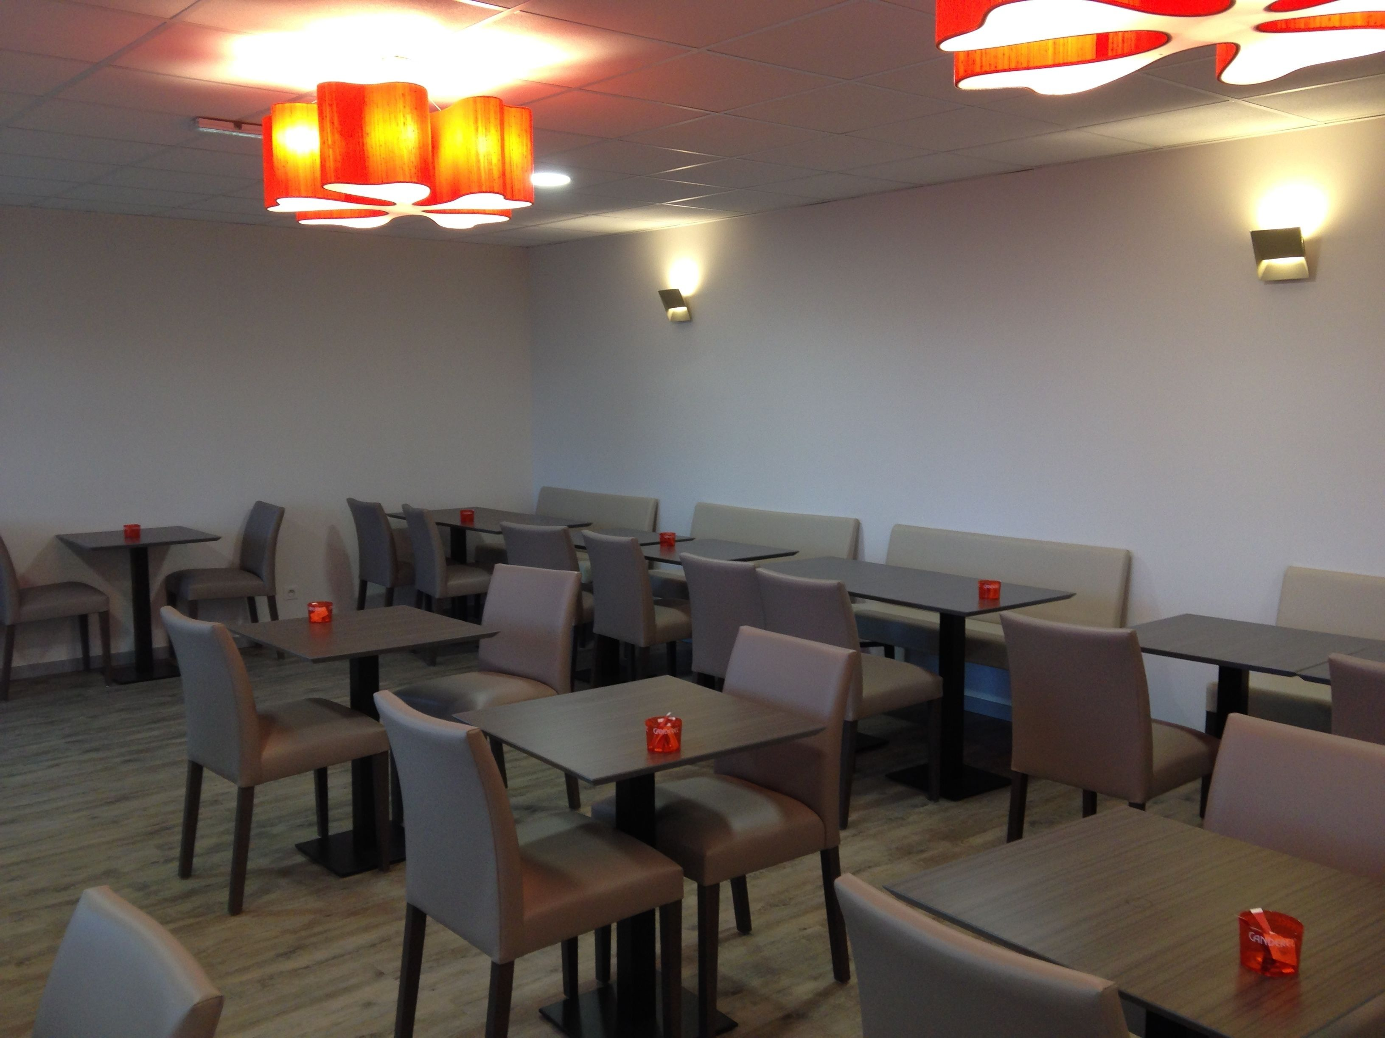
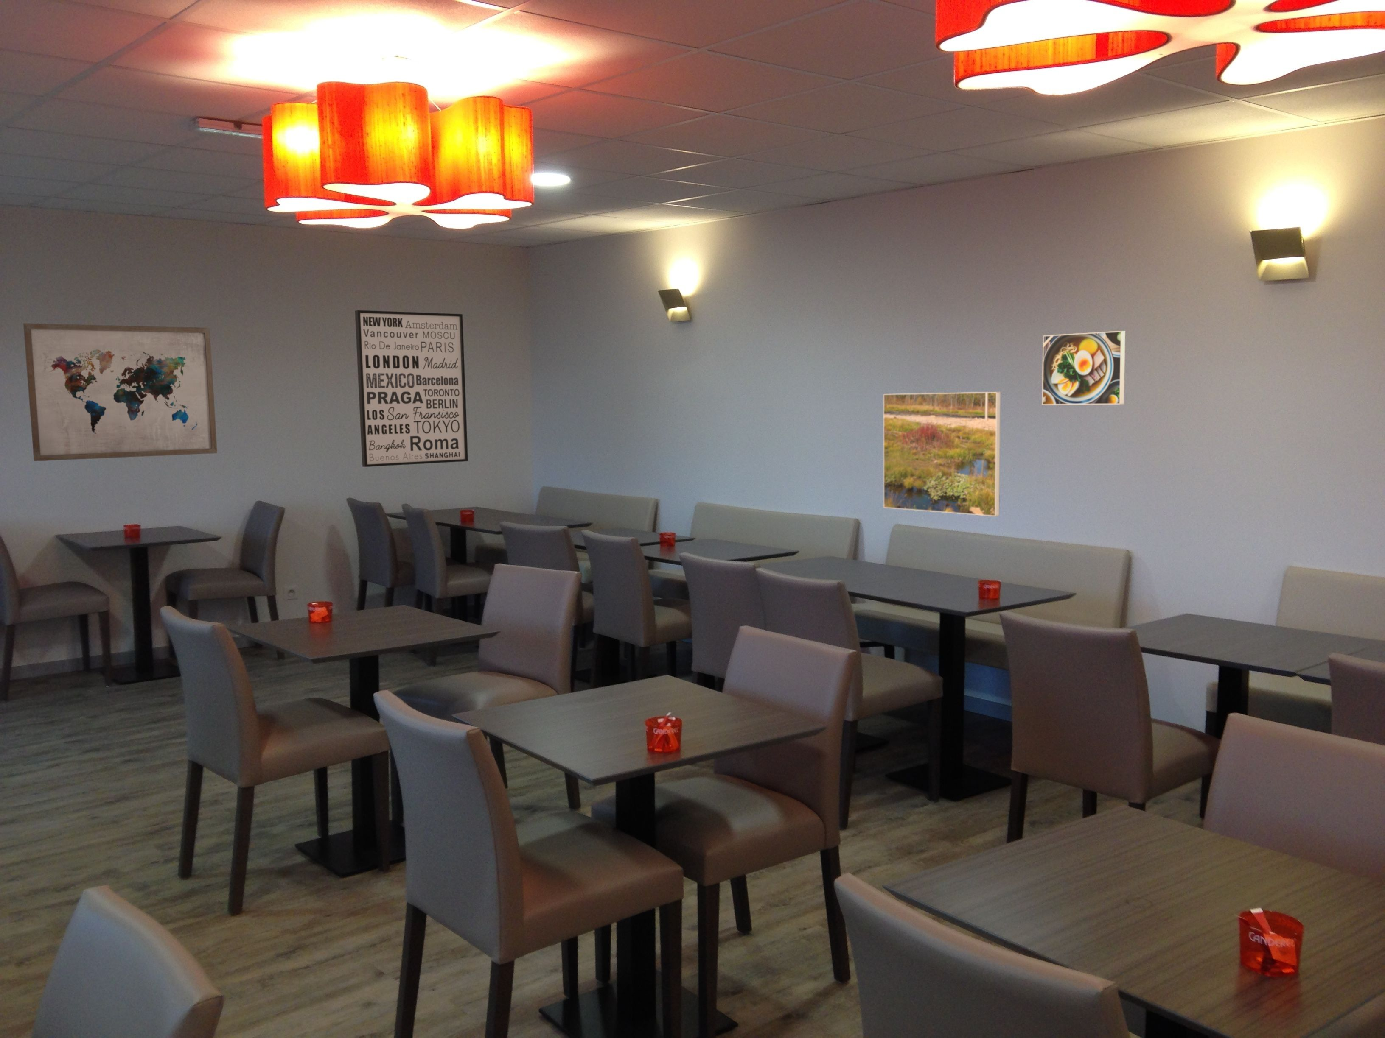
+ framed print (1082, 369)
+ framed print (939, 452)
+ wall art (413, 388)
+ wall art (125, 391)
